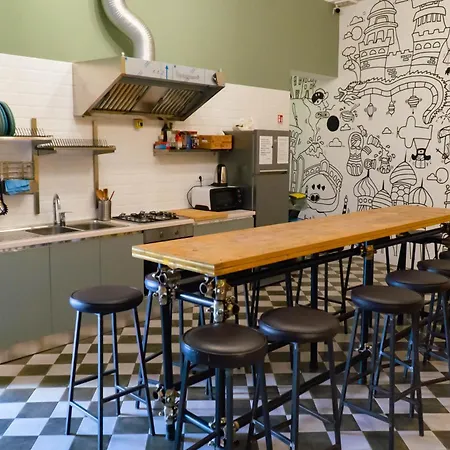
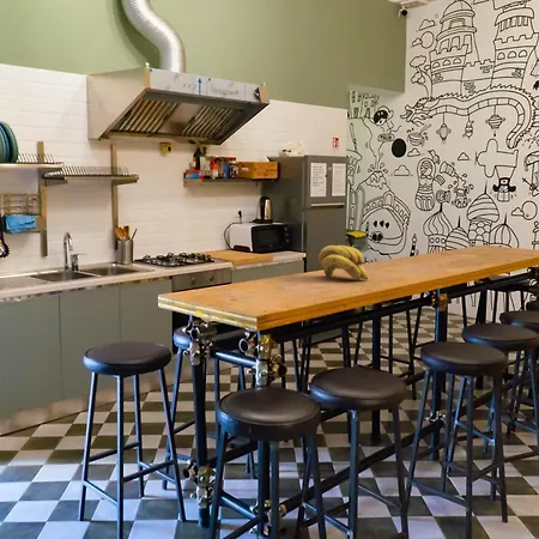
+ banana bunch (343, 261)
